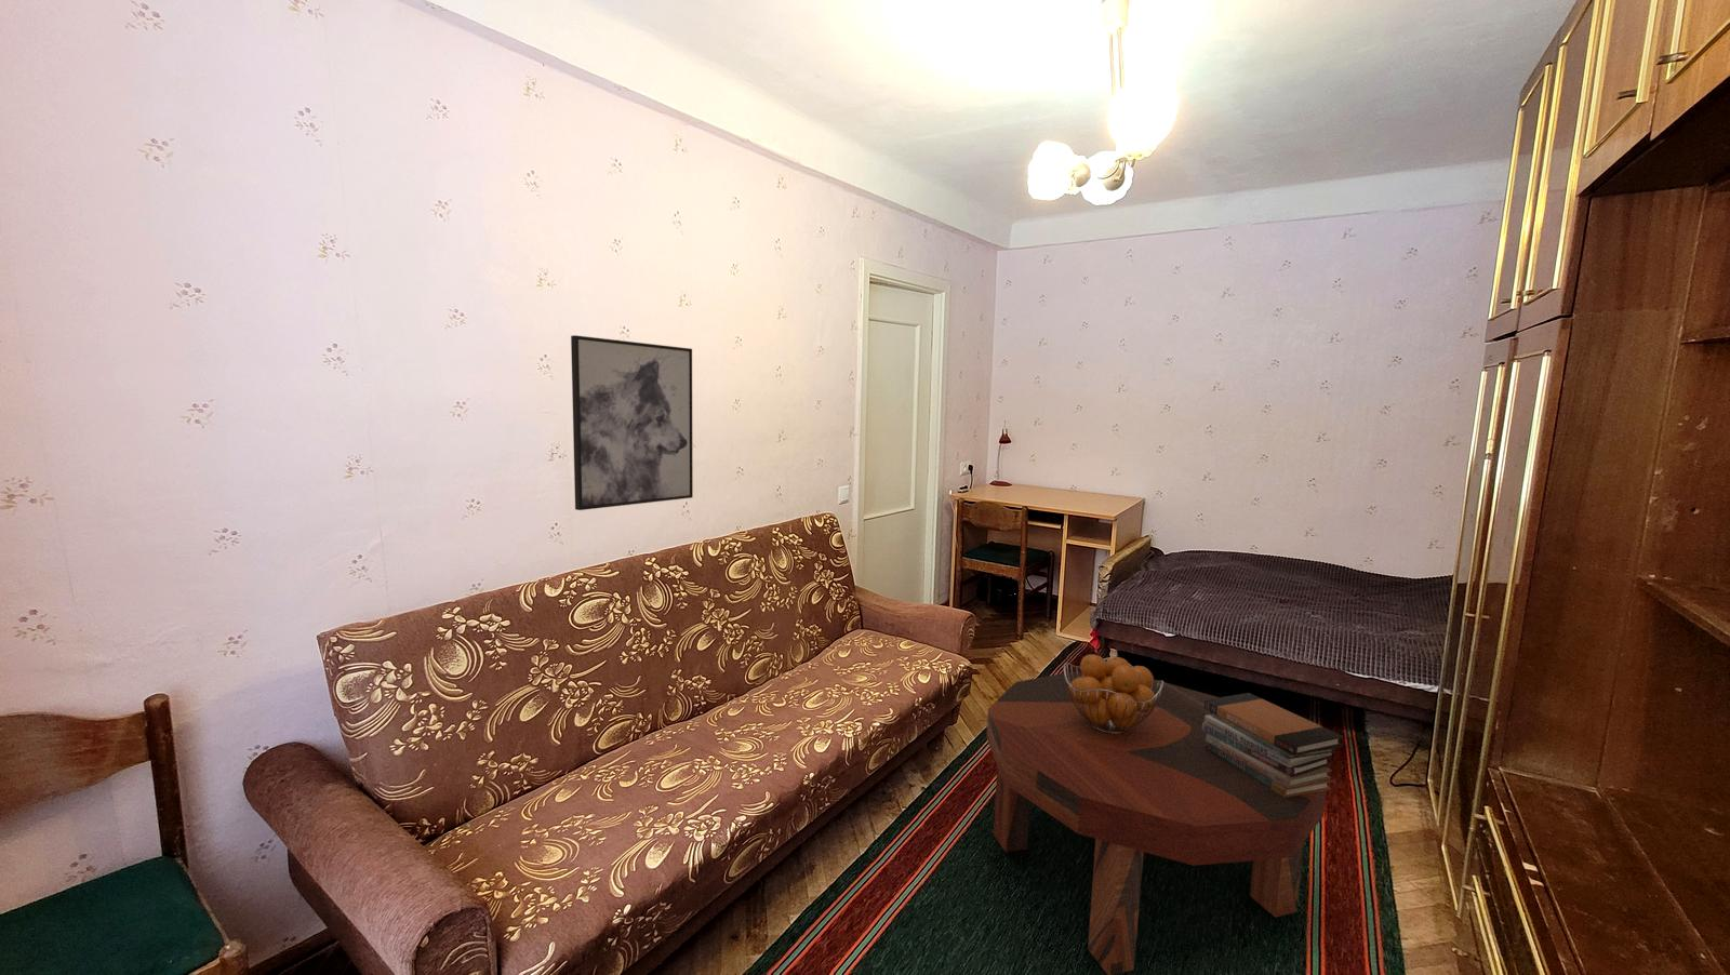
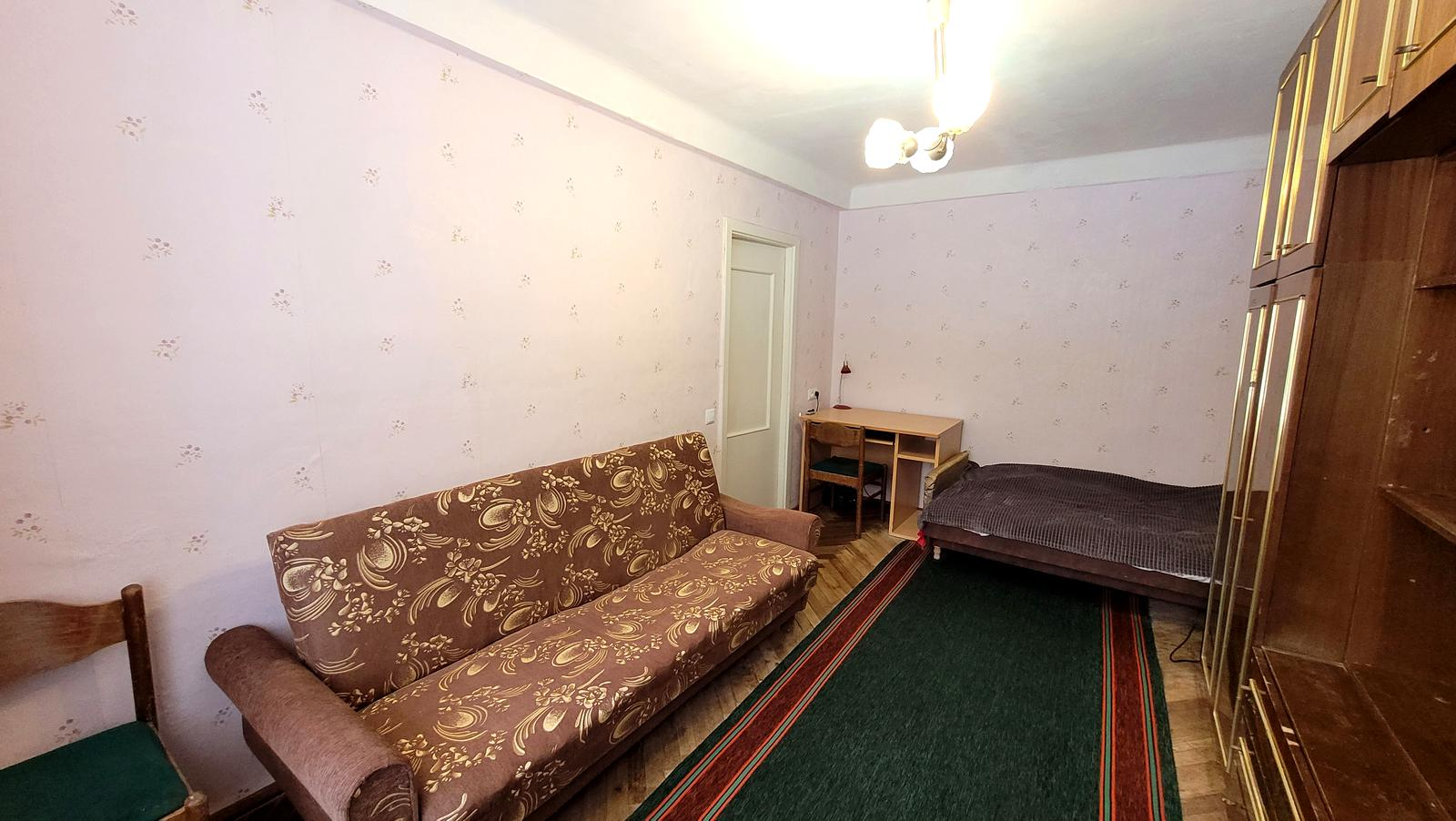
- wall art (637, 424)
- book stack (1267, 740)
- coffee table (1134, 802)
- fruit basket (1111, 692)
